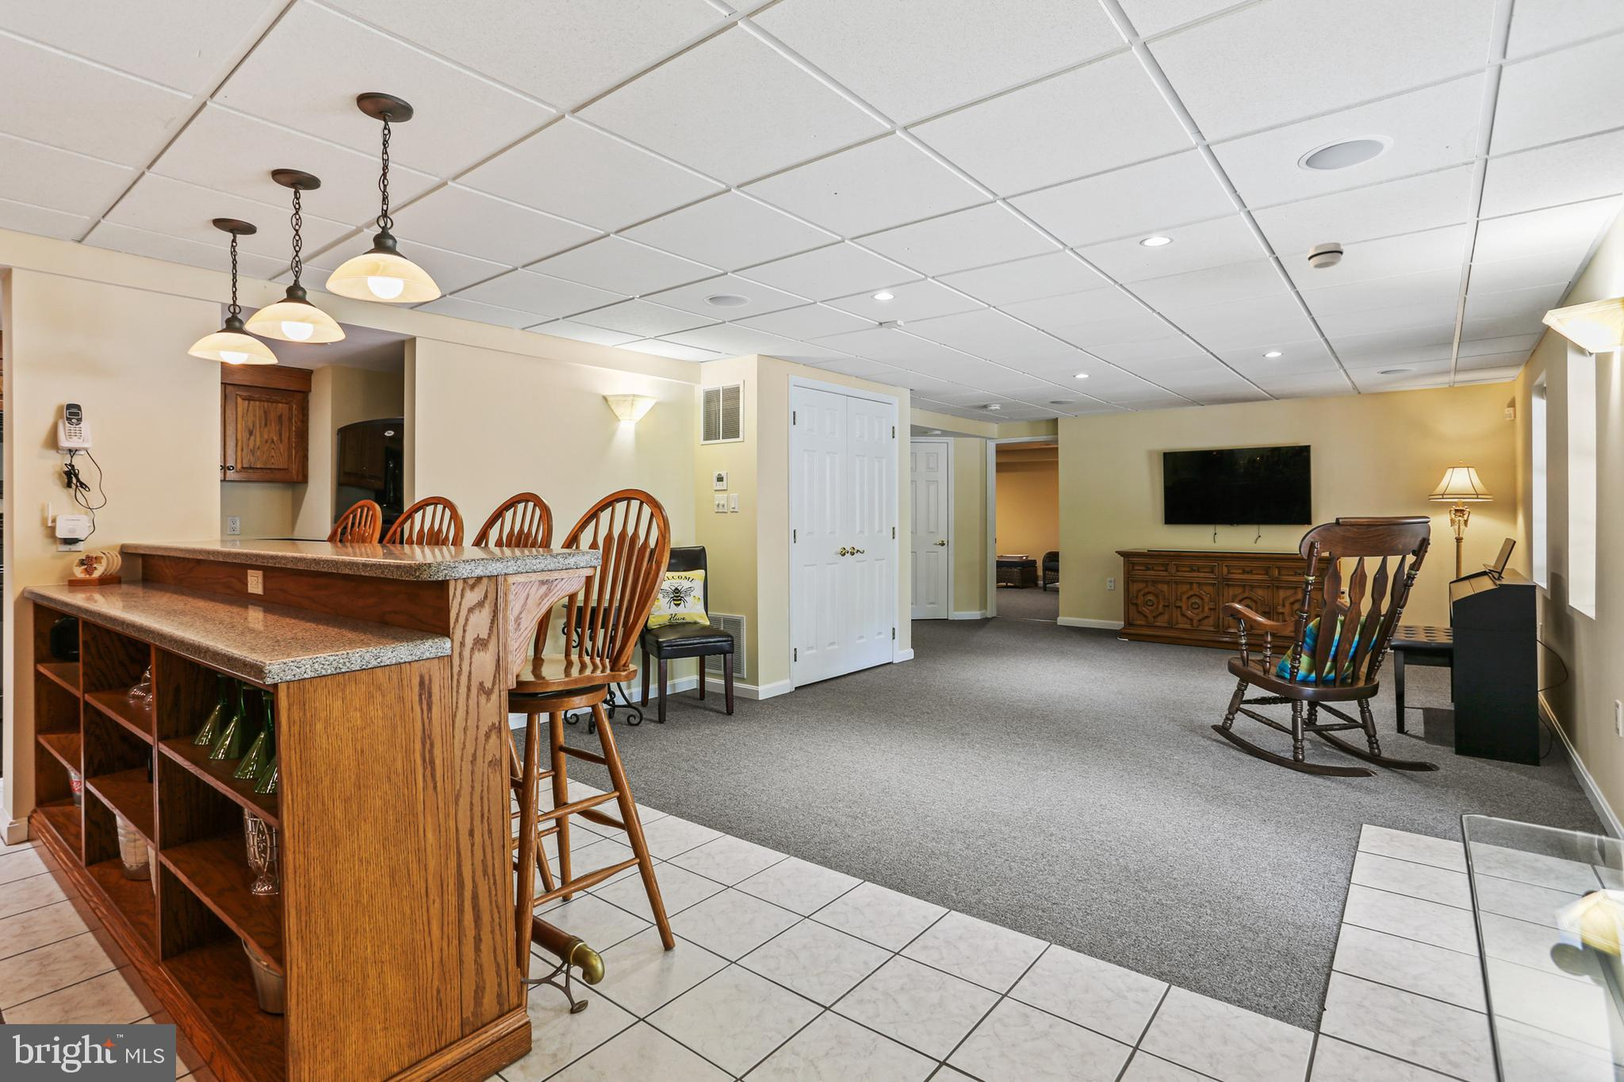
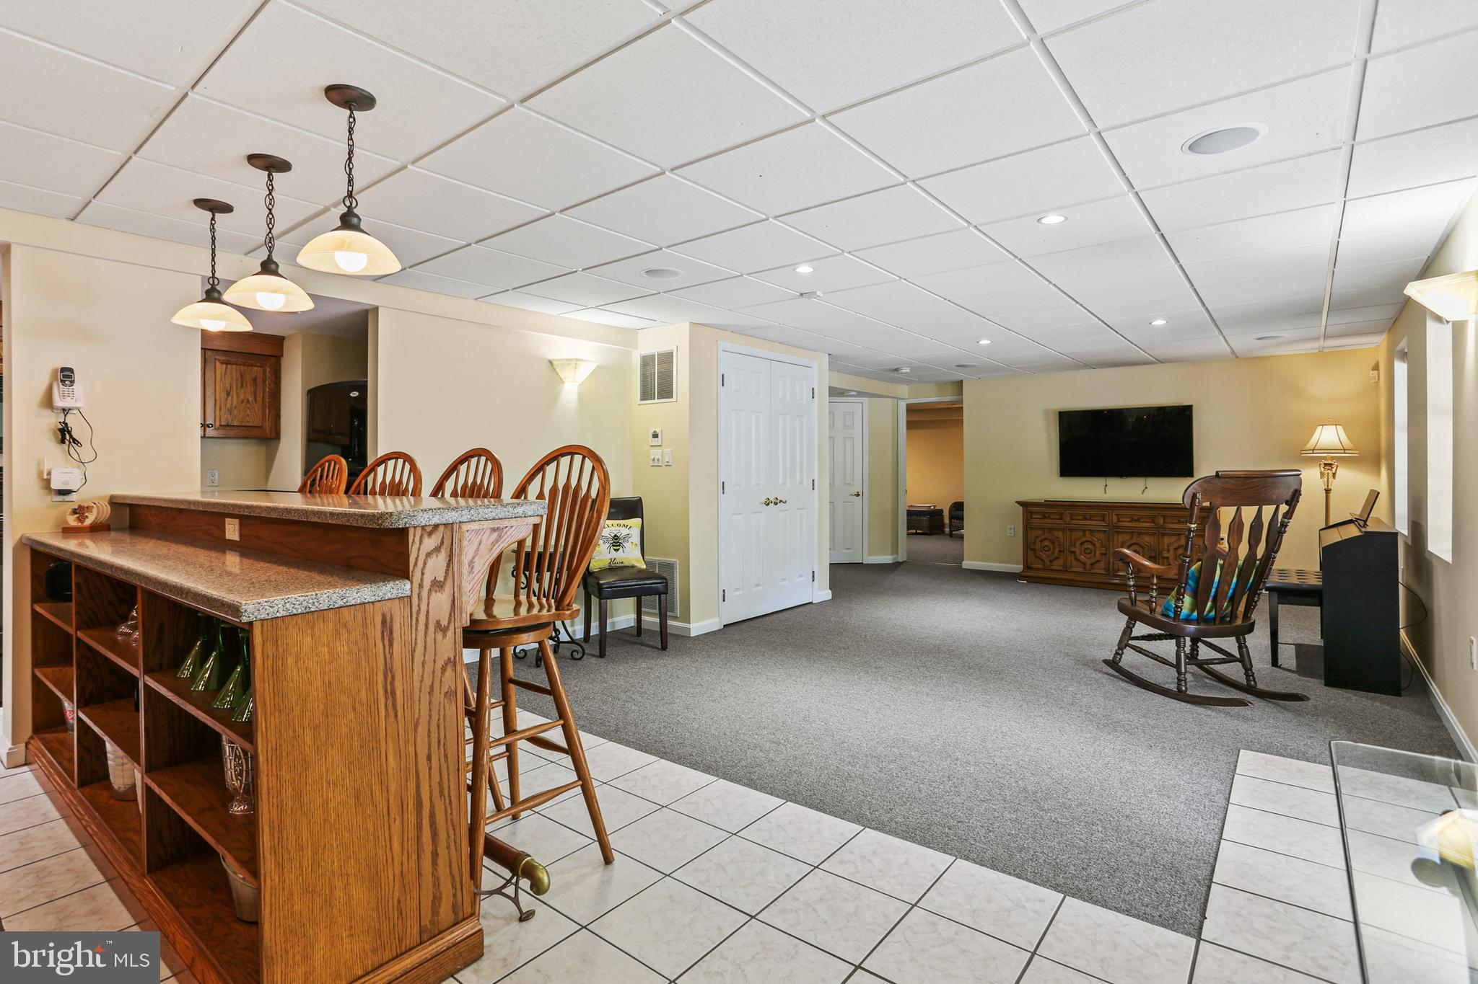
- smoke detector (1325, 255)
